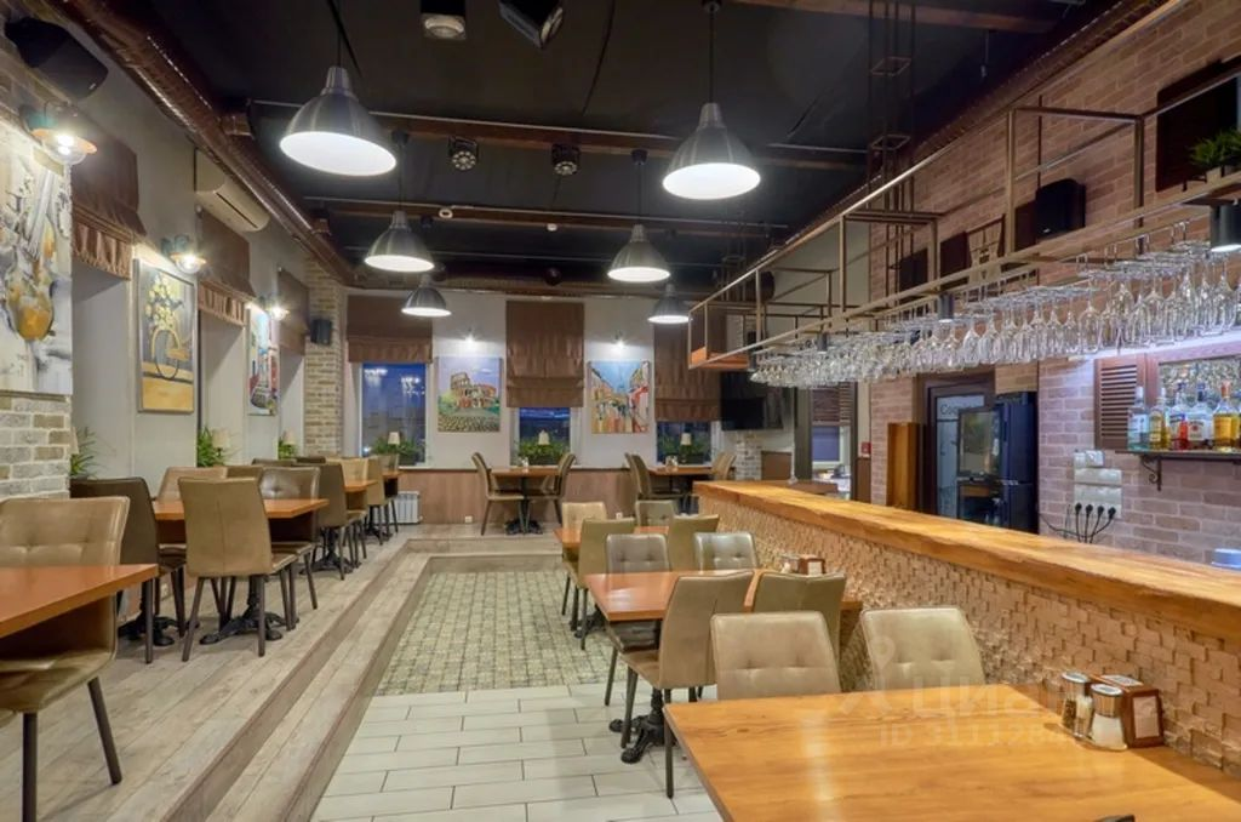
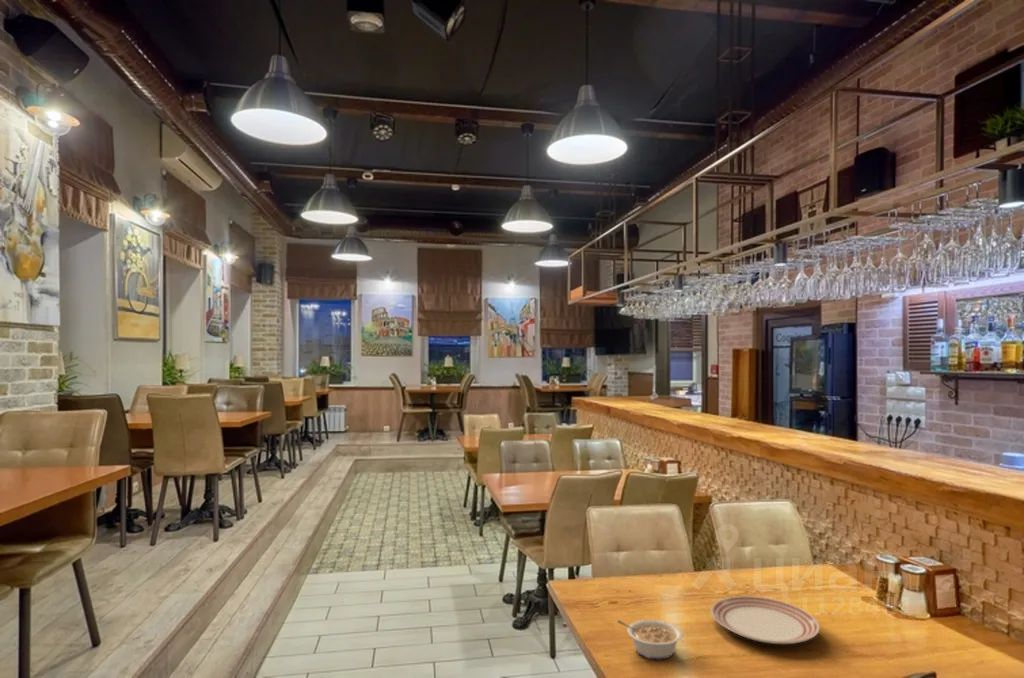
+ dinner plate (763, 621)
+ legume (652, 639)
